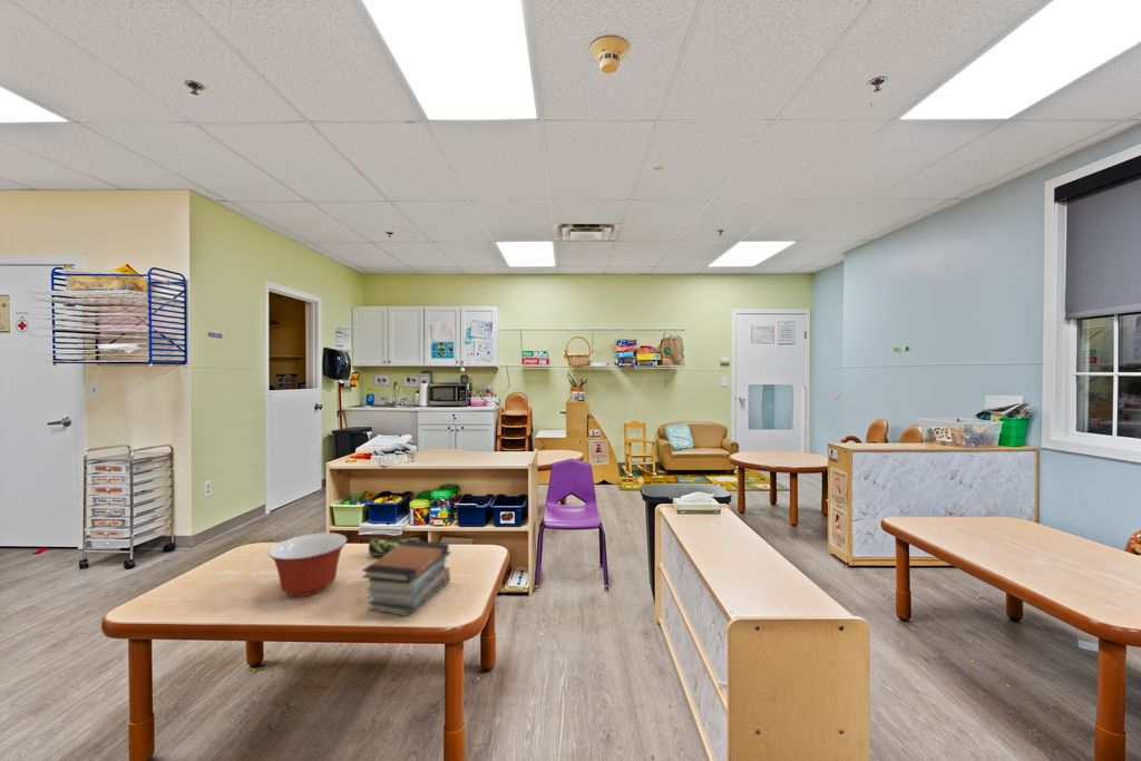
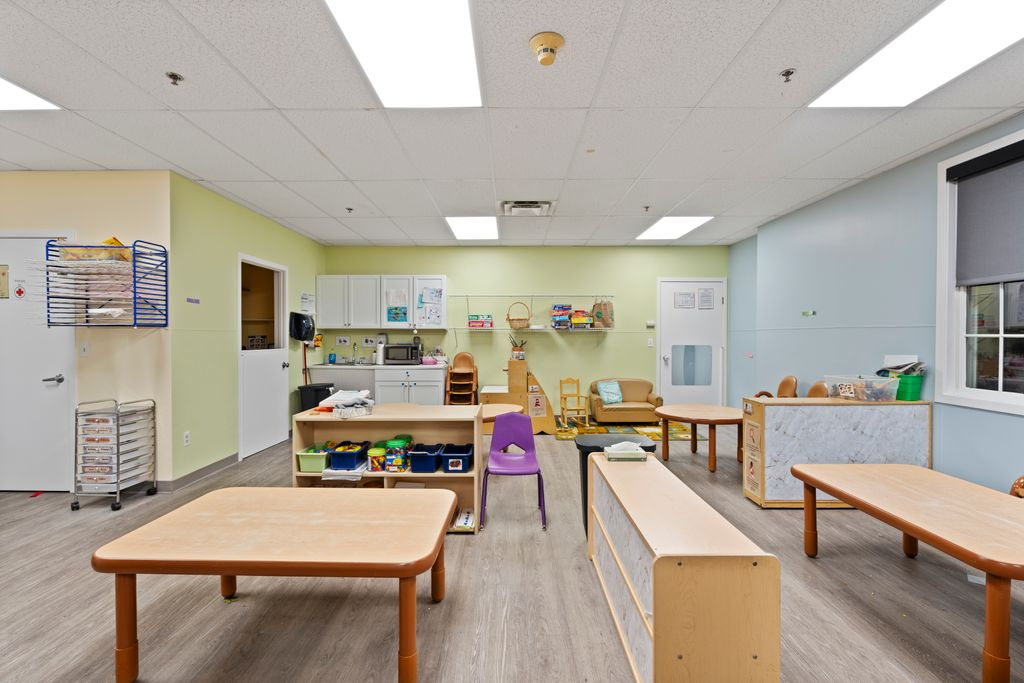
- pencil case (393, 546)
- mixing bowl (309, 566)
- book stack (409, 575)
